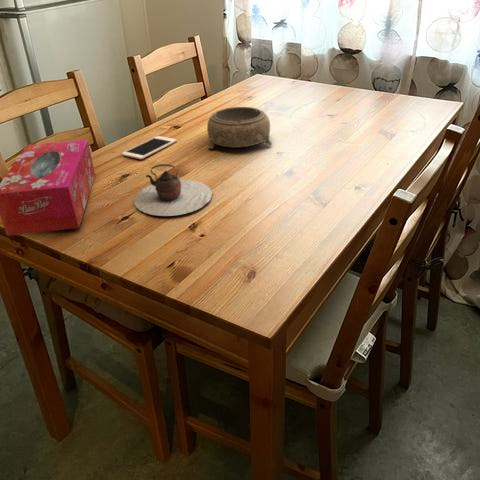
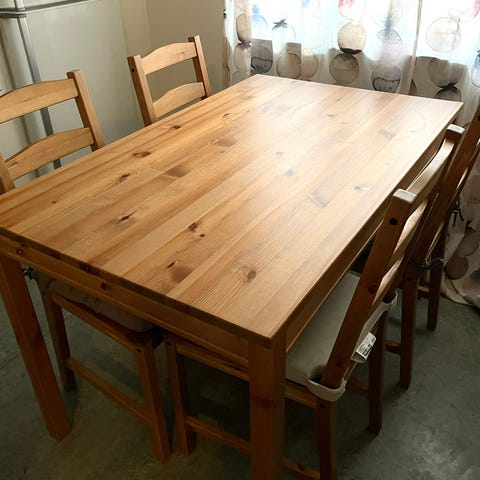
- teapot (171, 180)
- tissue box (50, 183)
- cell phone (150, 147)
- decorative bowl (238, 126)
